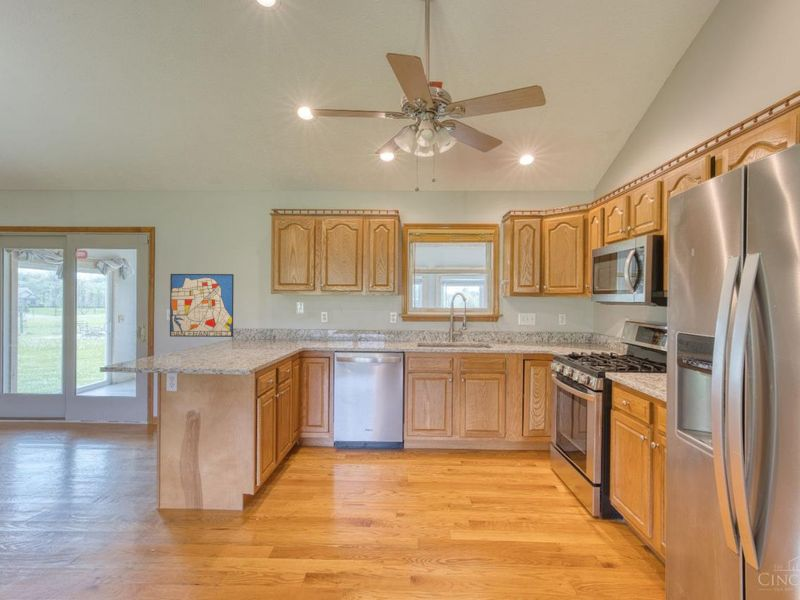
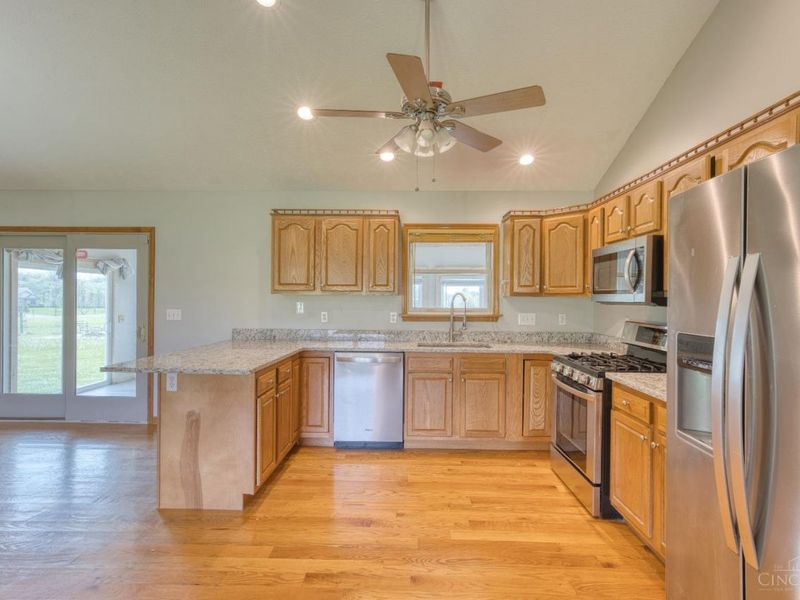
- wall art (201, 305)
